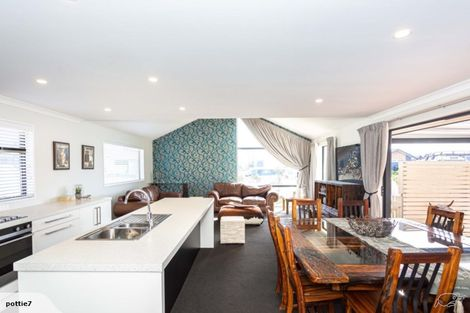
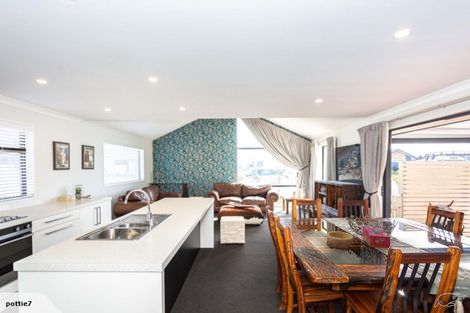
+ tissue box (375, 236)
+ bowl (339, 240)
